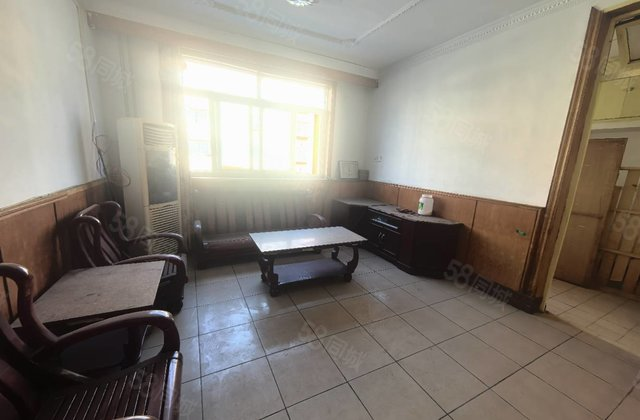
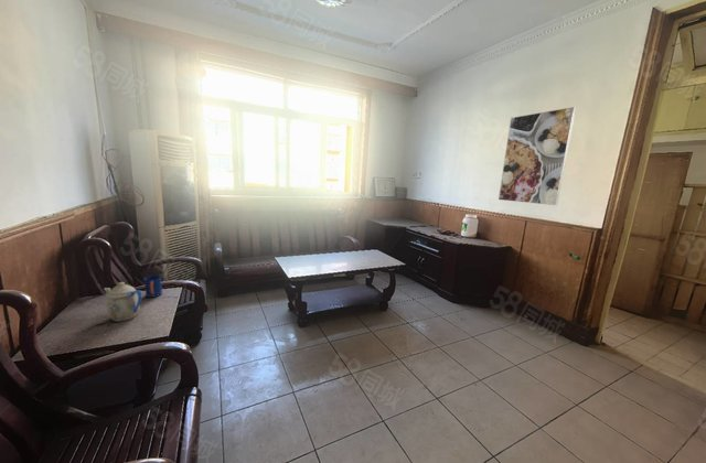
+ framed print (532, 159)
+ mug (152, 287)
+ teapot (122, 300)
